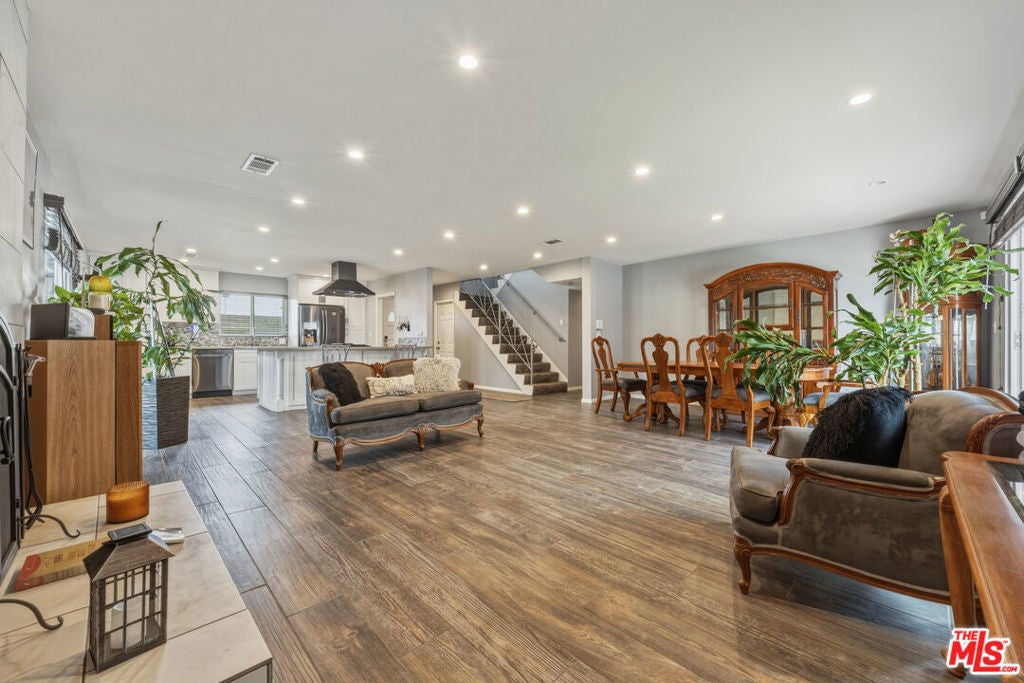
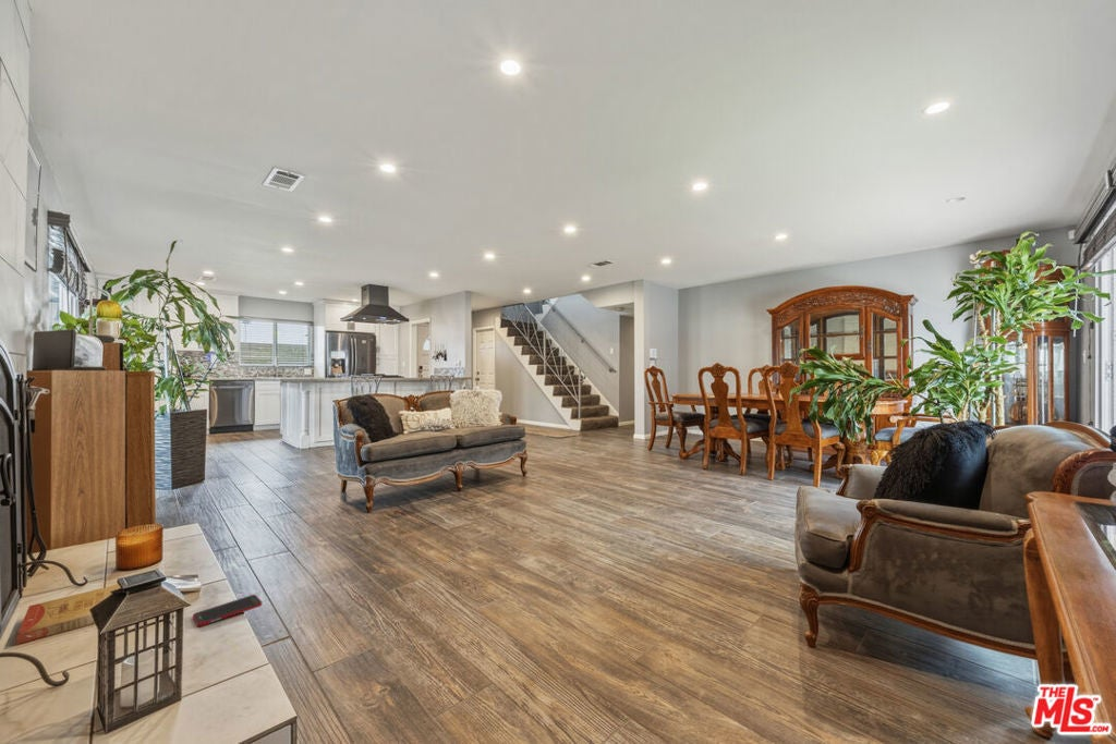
+ cell phone (228, 609)
